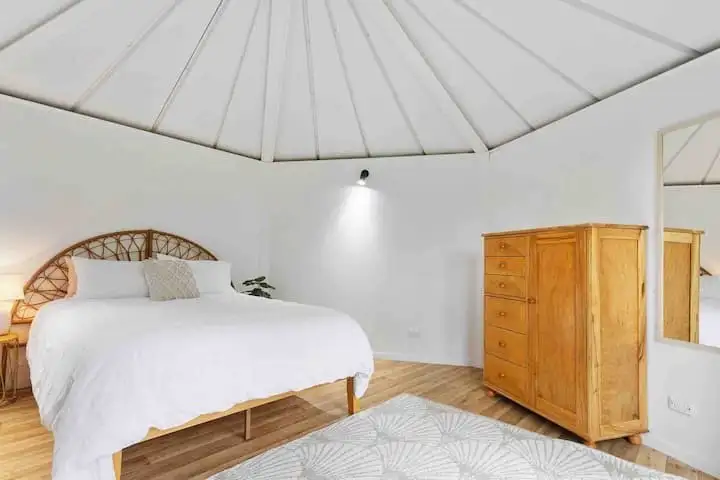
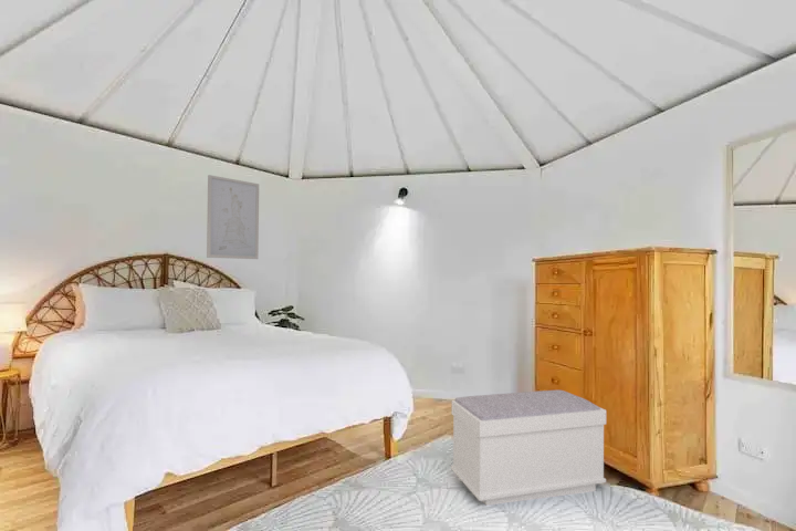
+ wall art (233, 219)
+ bench (525, 441)
